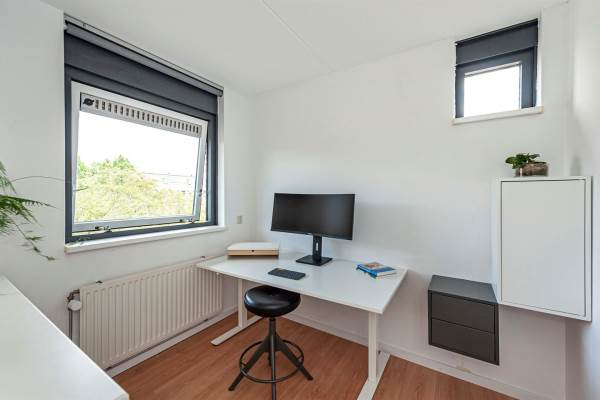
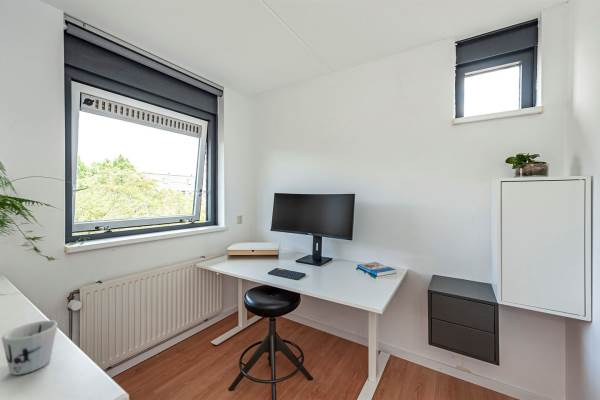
+ mug (37, 342)
